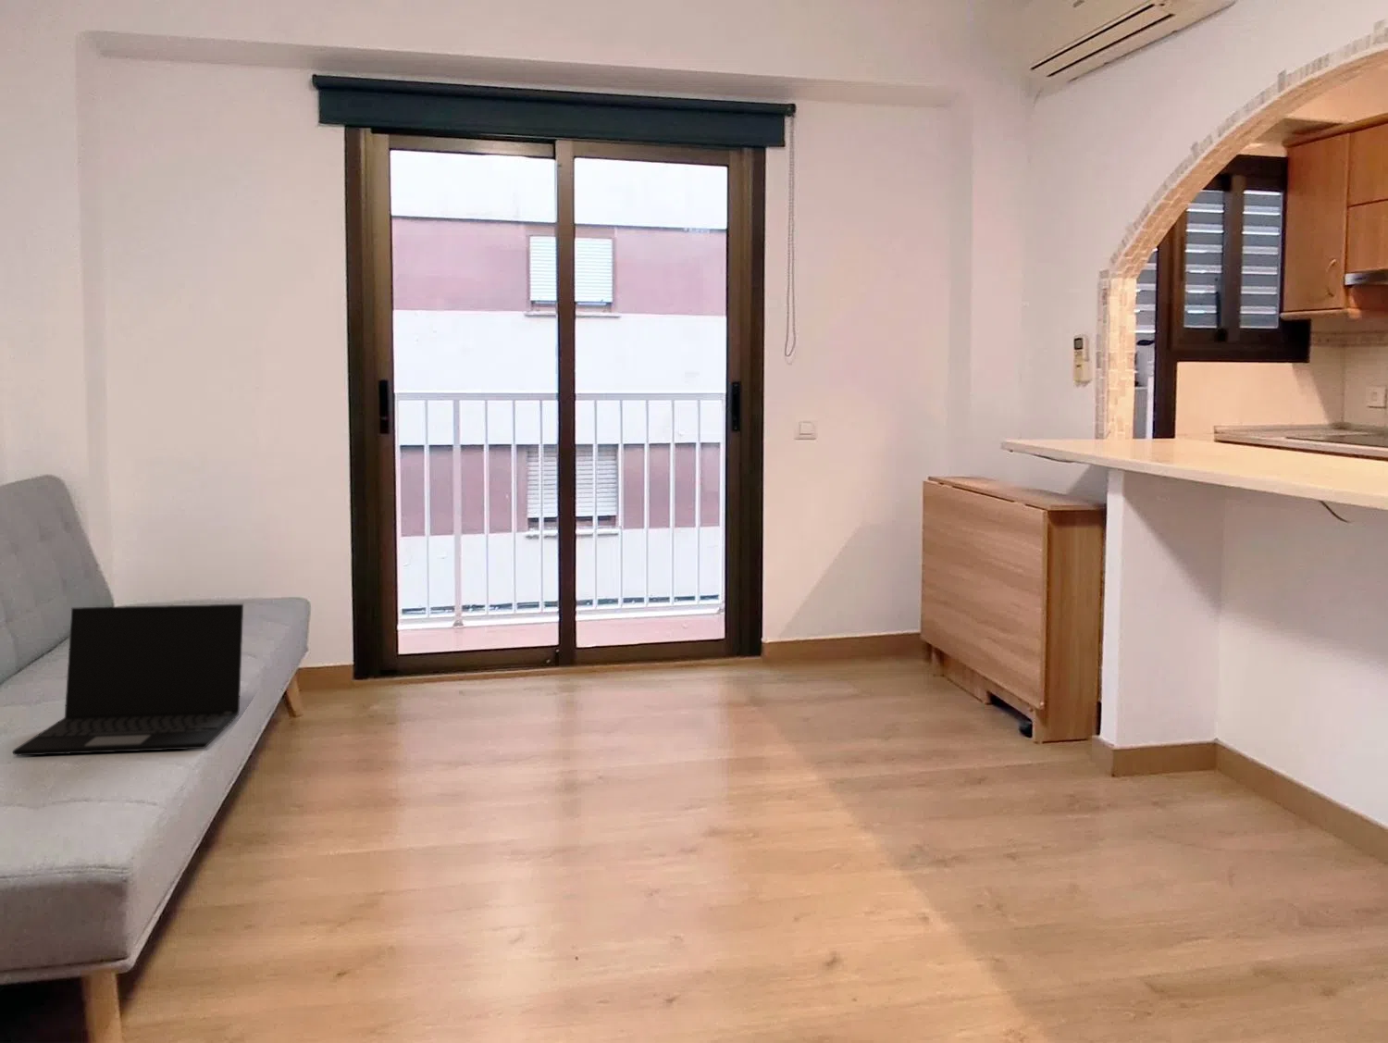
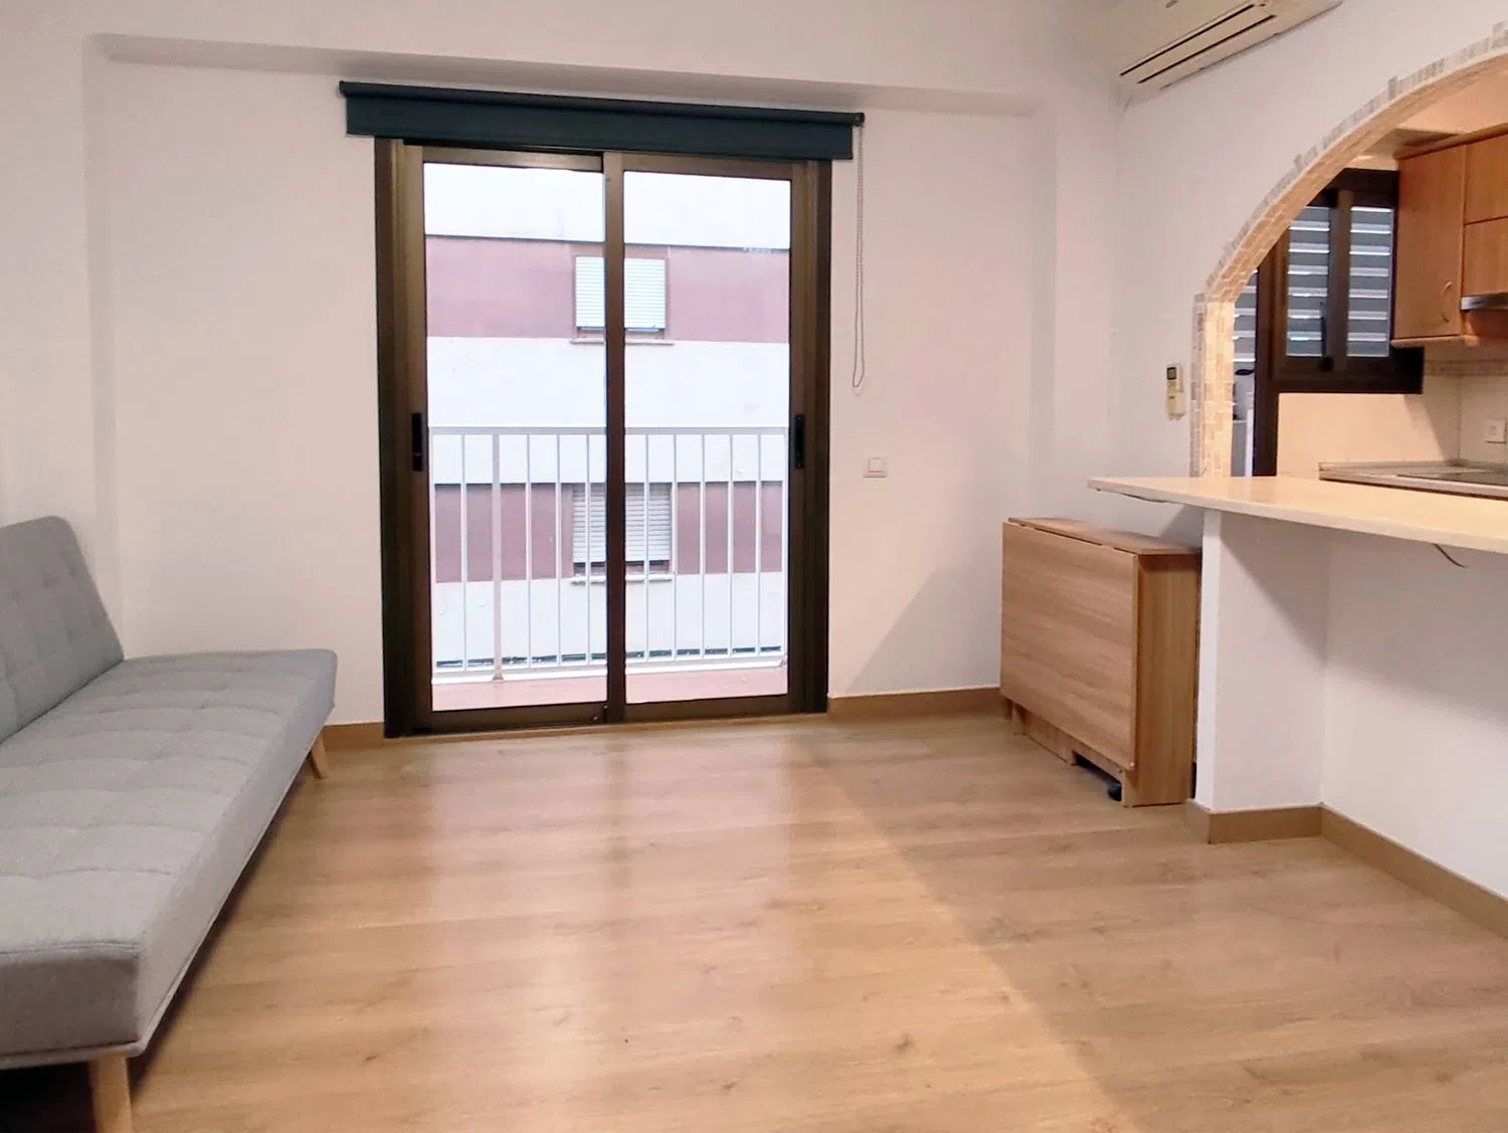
- laptop (136, 675)
